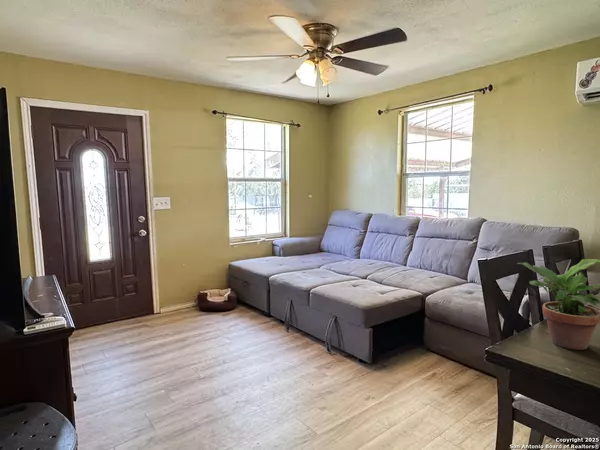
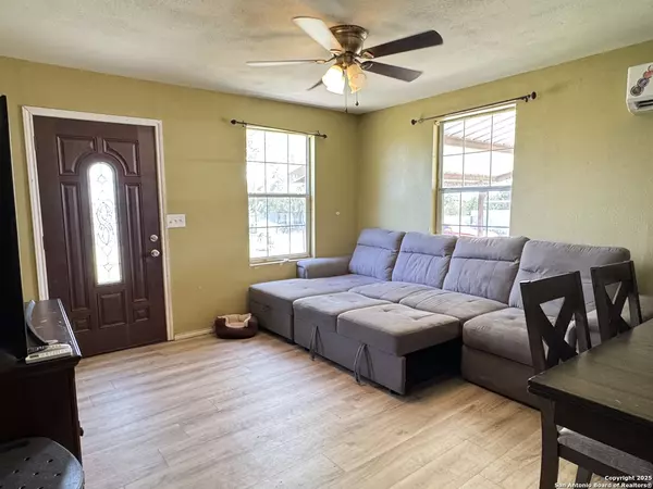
- potted plant (562, 302)
